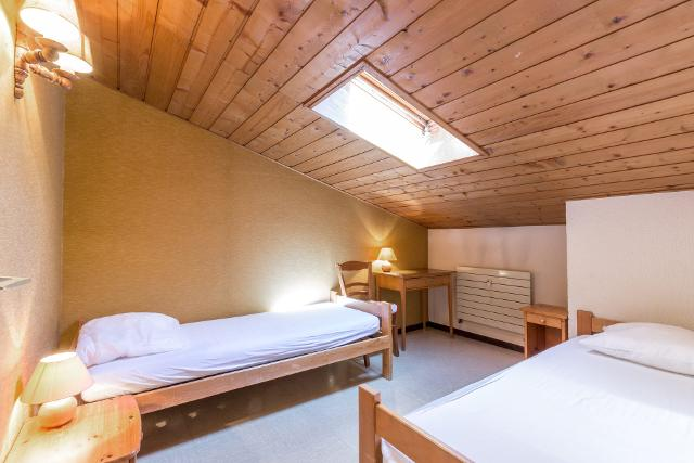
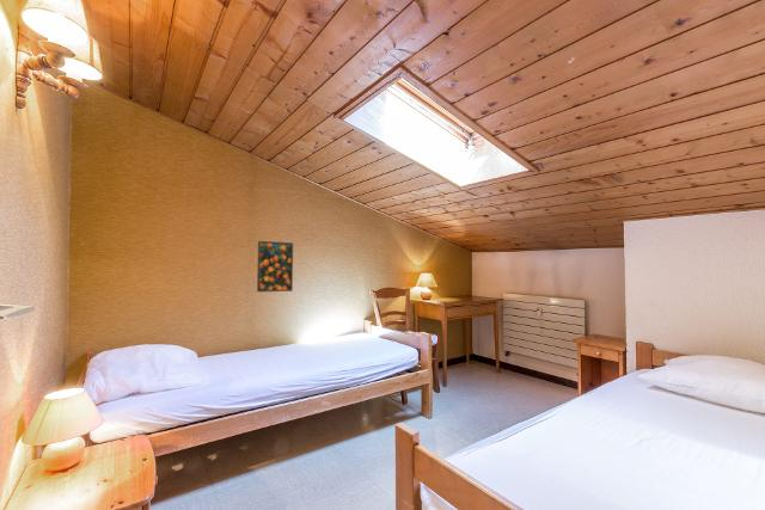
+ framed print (275, 266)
